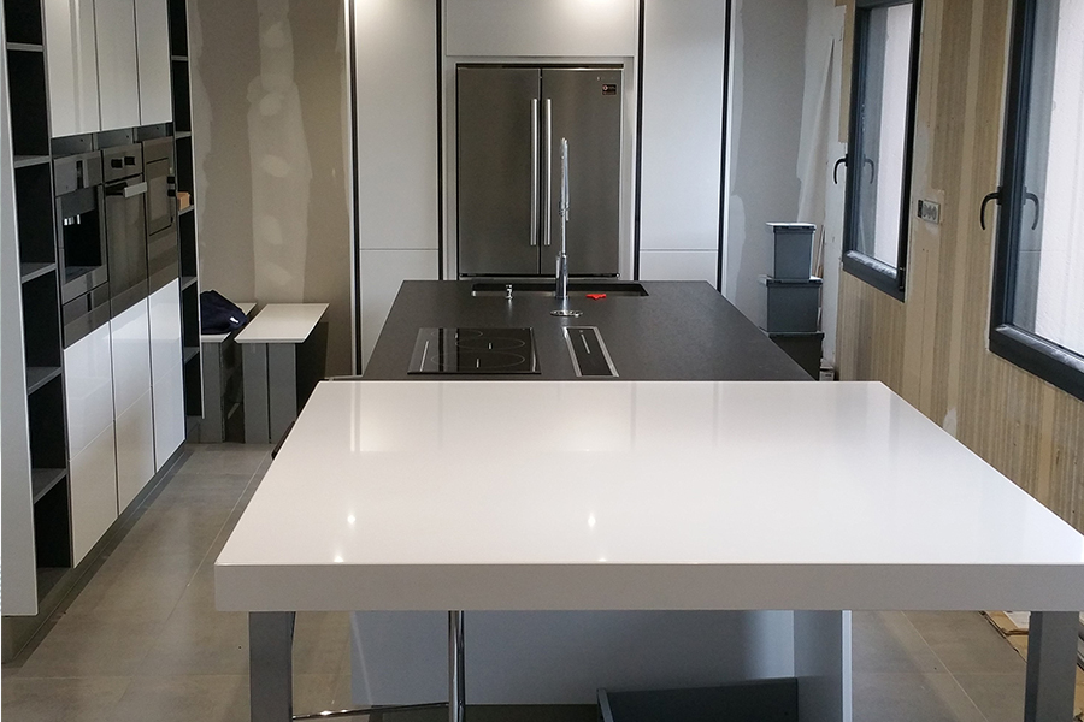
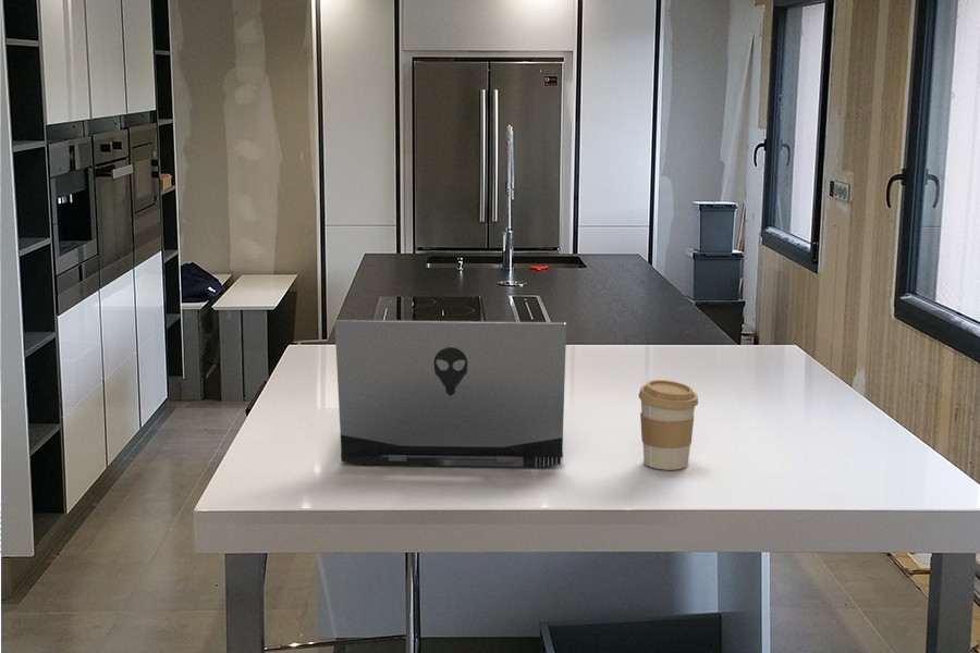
+ coffee cup (666, 423)
+ laptop computer (454, 380)
